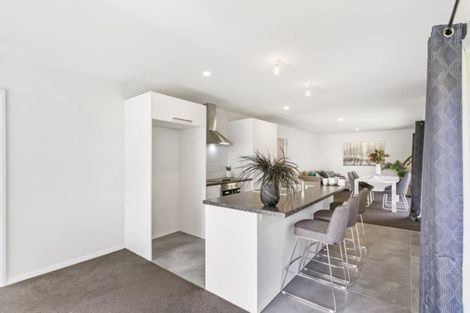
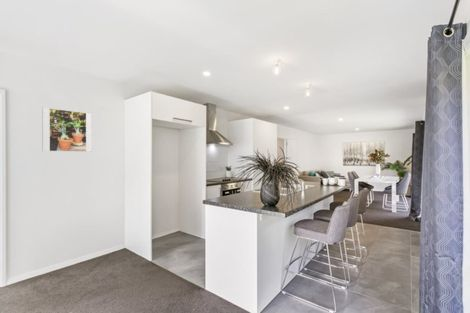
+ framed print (68, 131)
